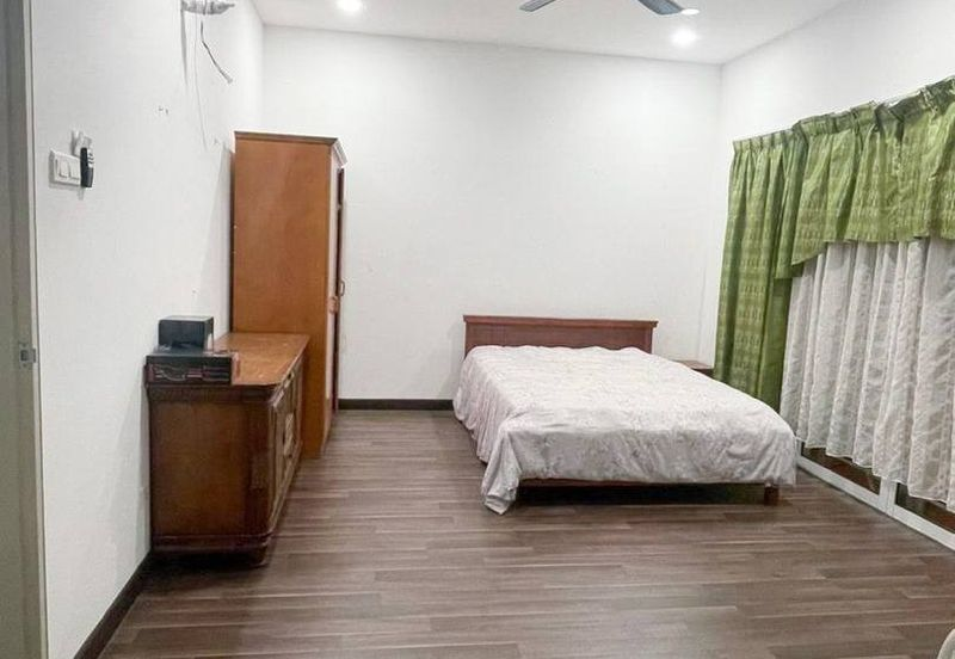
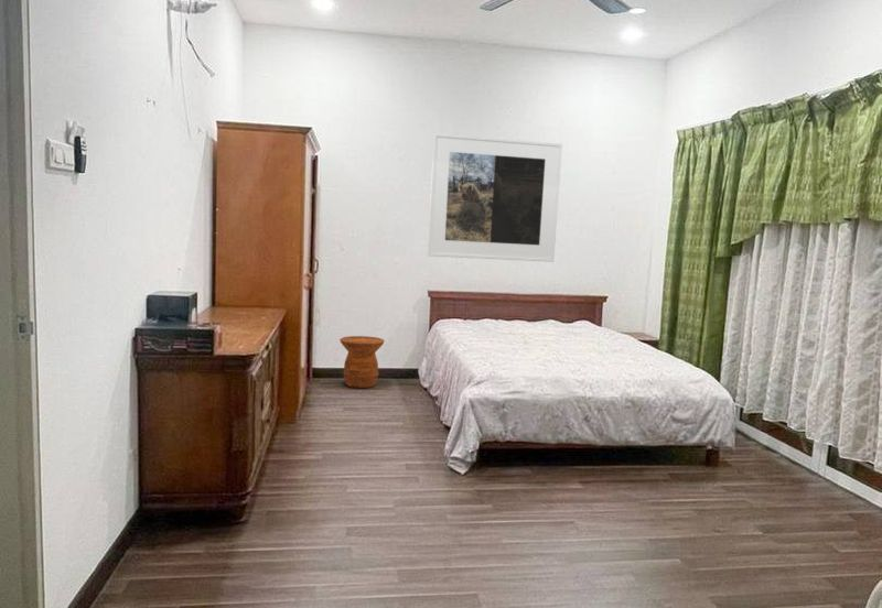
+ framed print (495, 199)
+ side table (361, 361)
